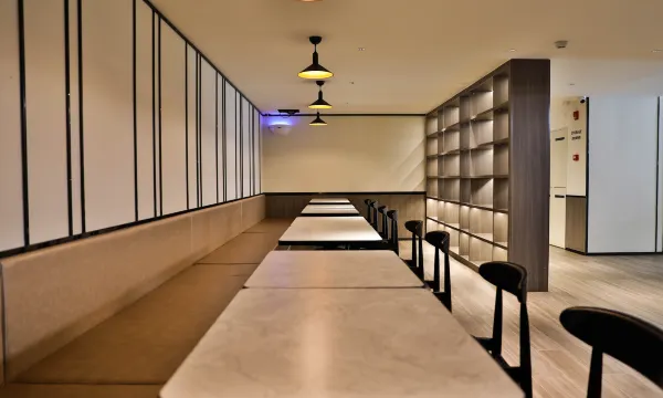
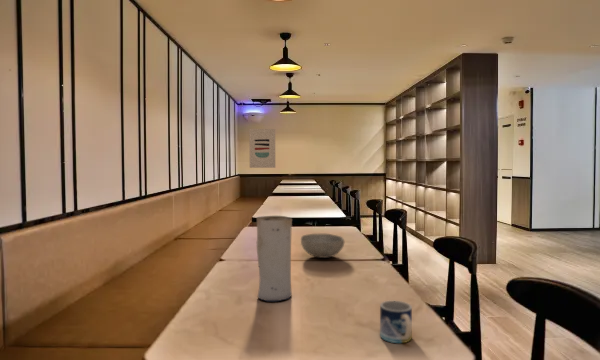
+ mug (398, 323)
+ wall art (262, 148)
+ bowl (322, 246)
+ vase (275, 257)
